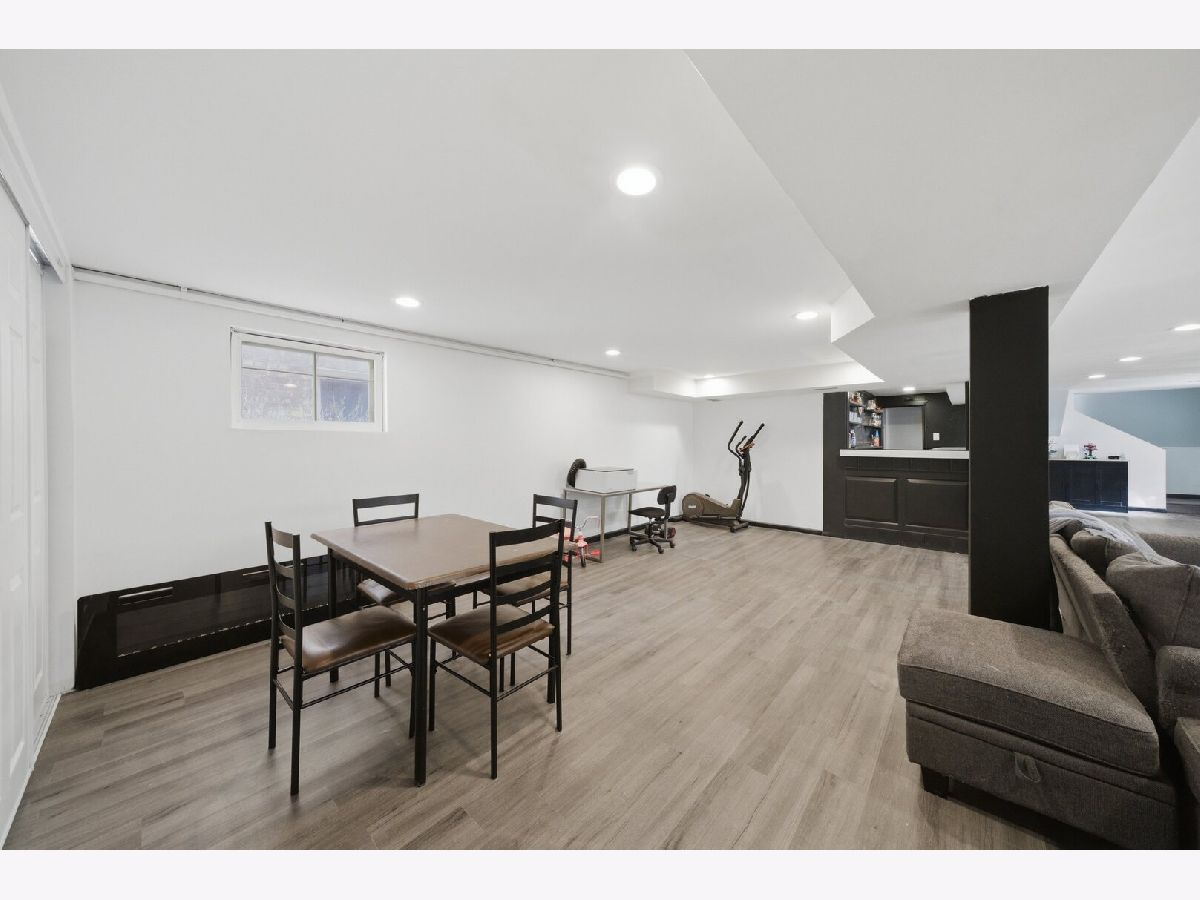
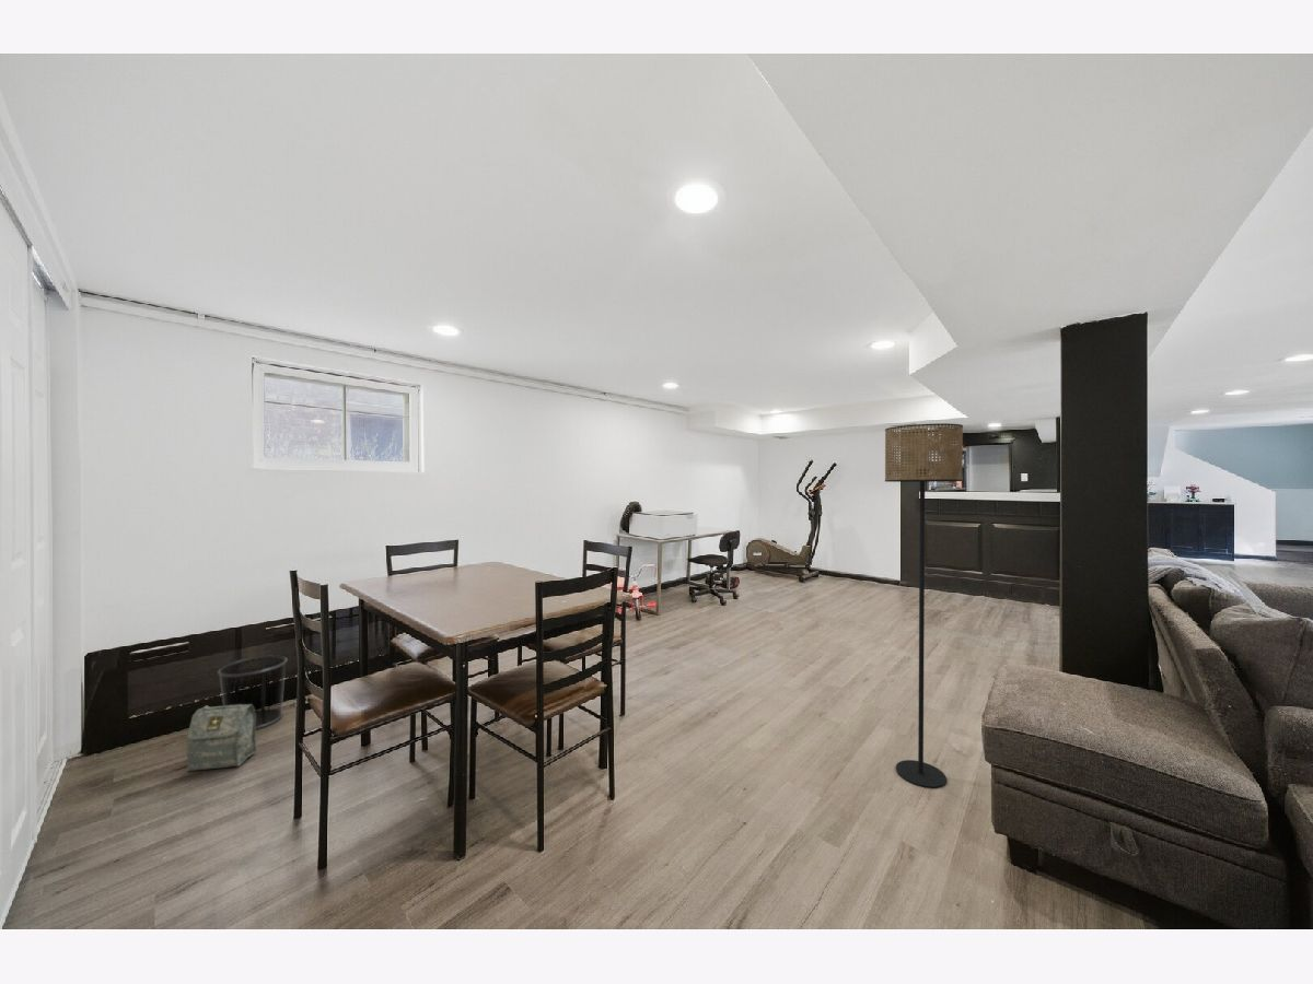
+ floor lamp (921, 601)
+ bag (222, 734)
+ waste bin (253, 692)
